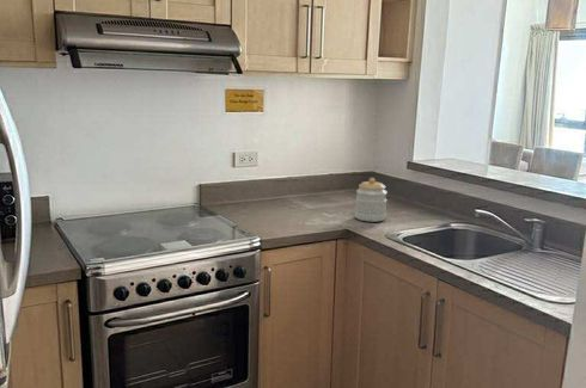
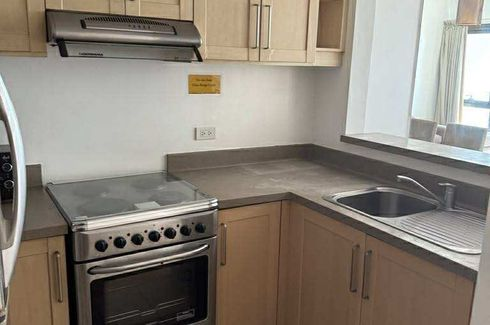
- jar (371, 198)
